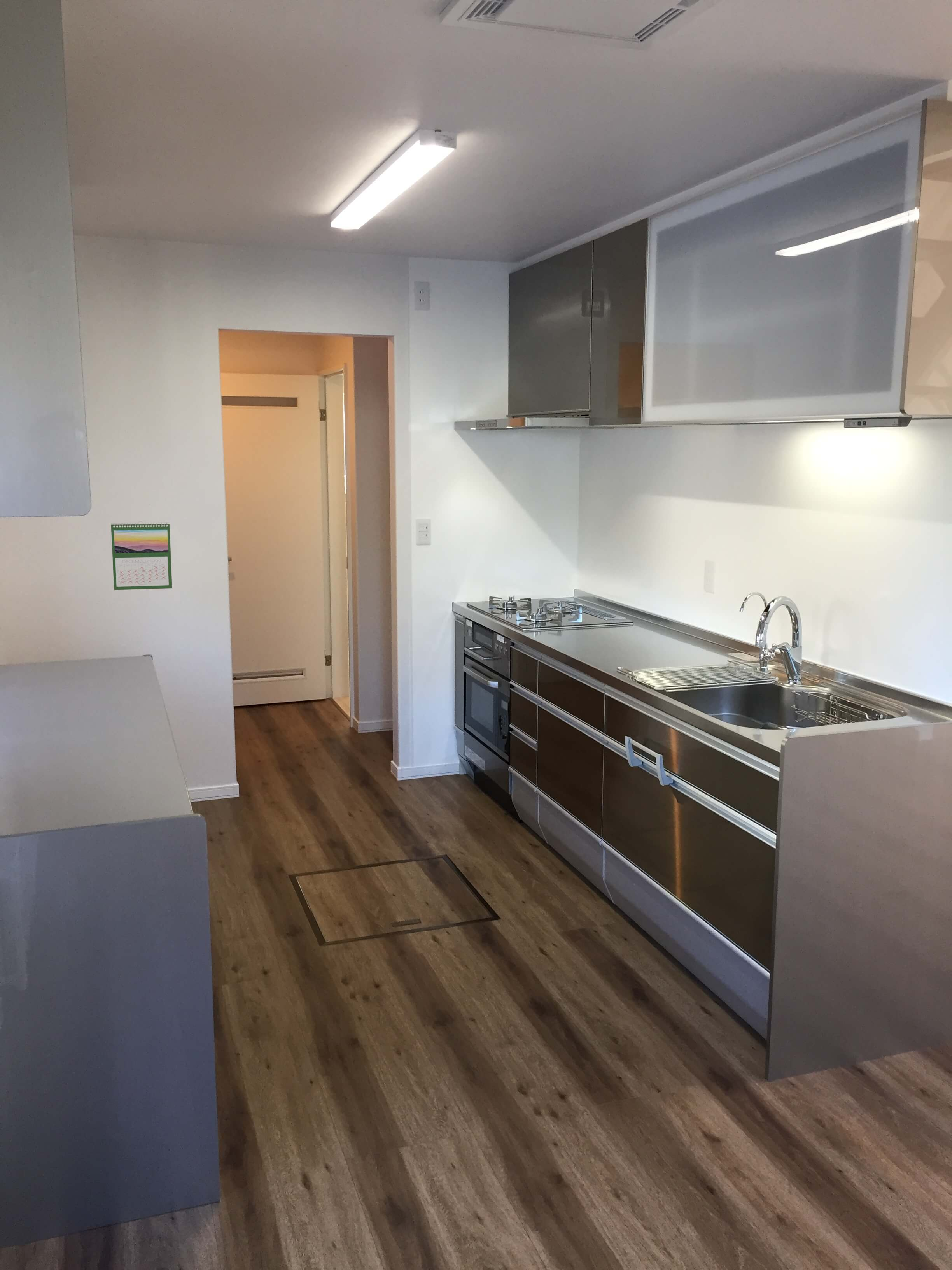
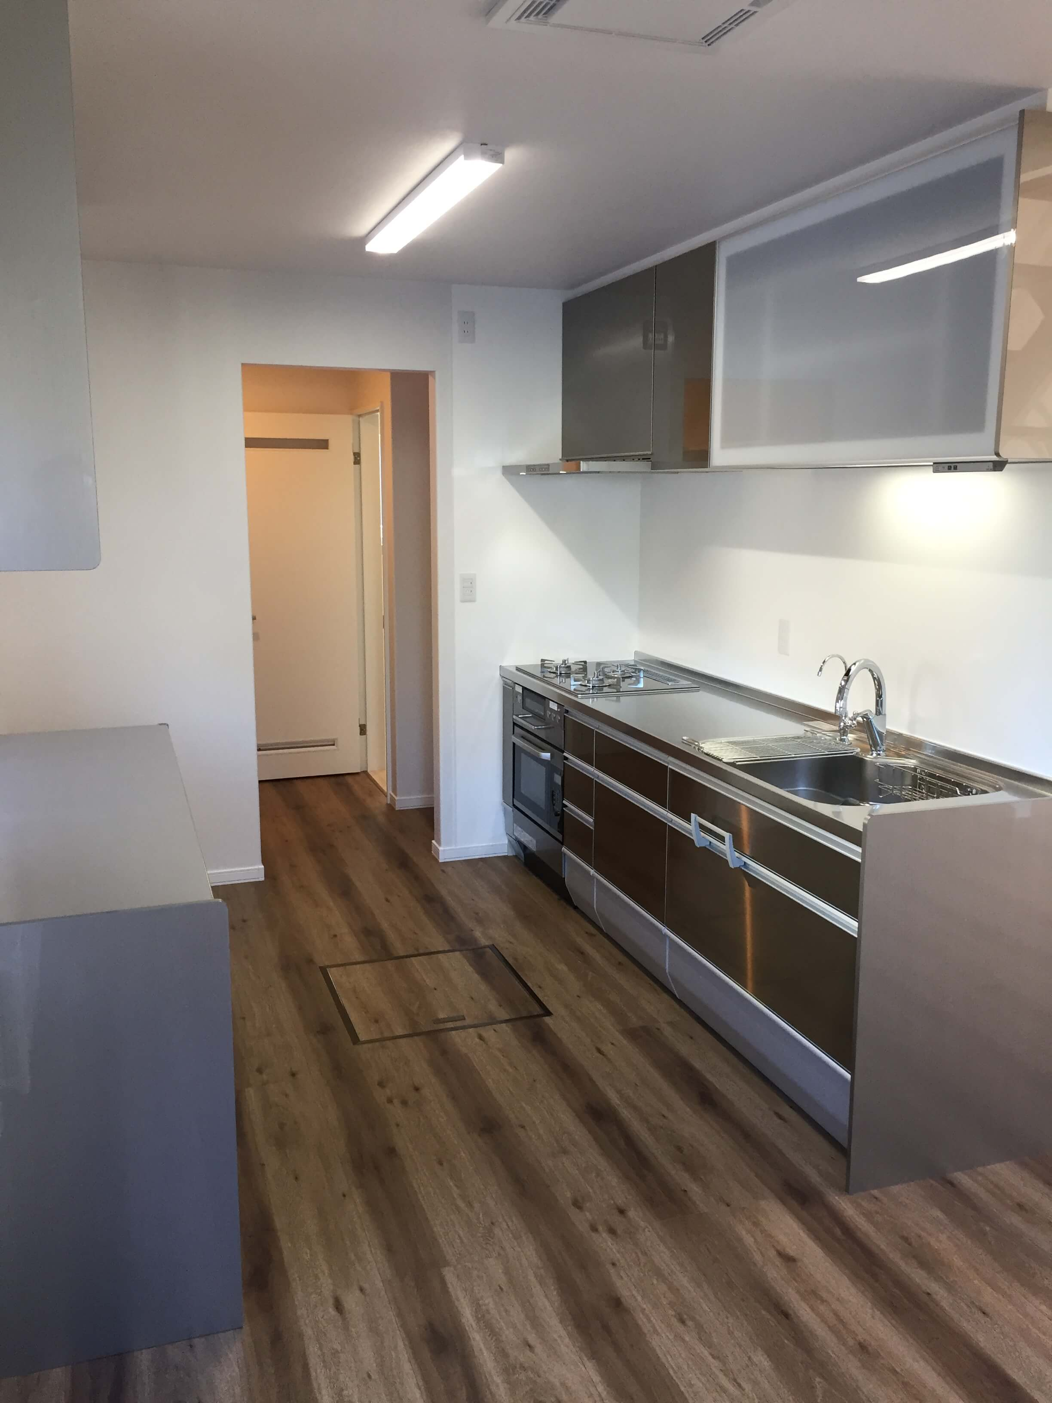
- calendar (142, 555)
